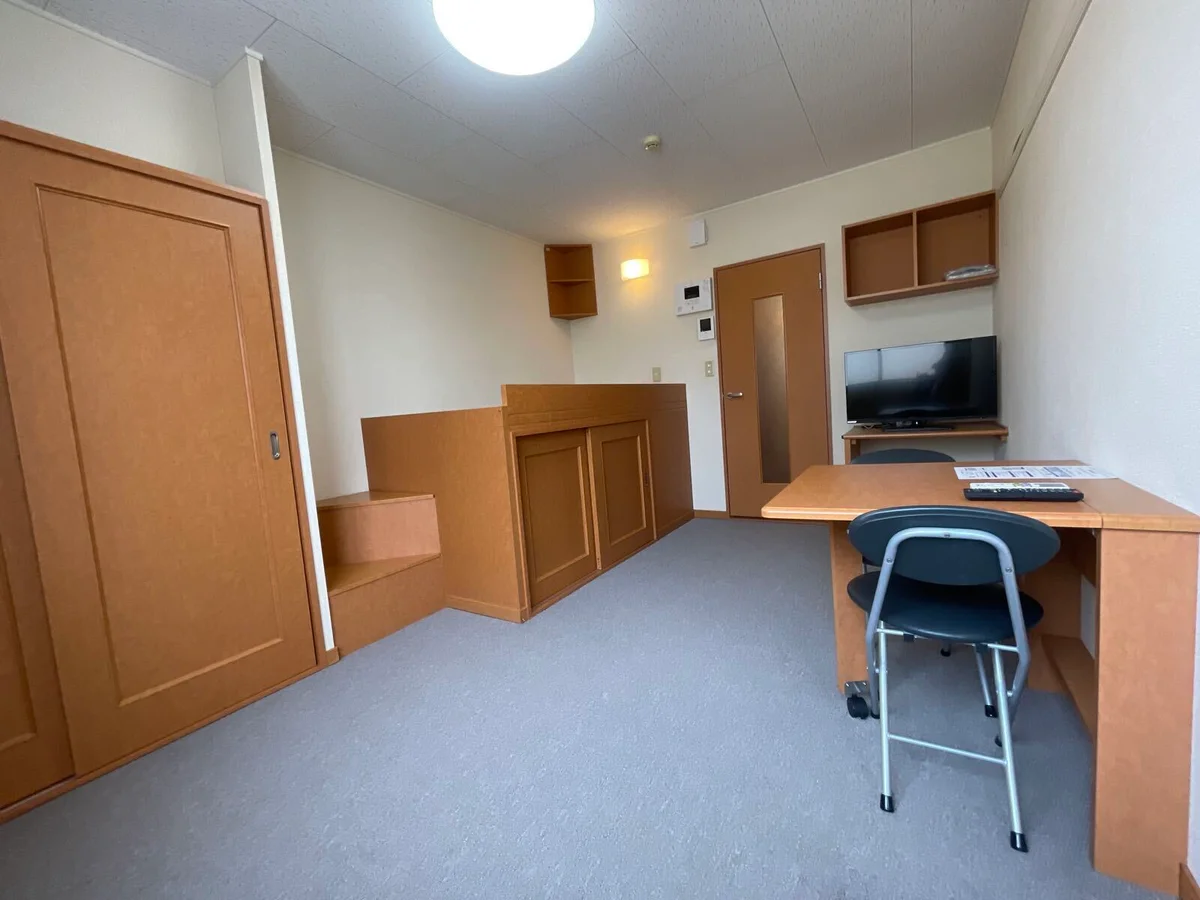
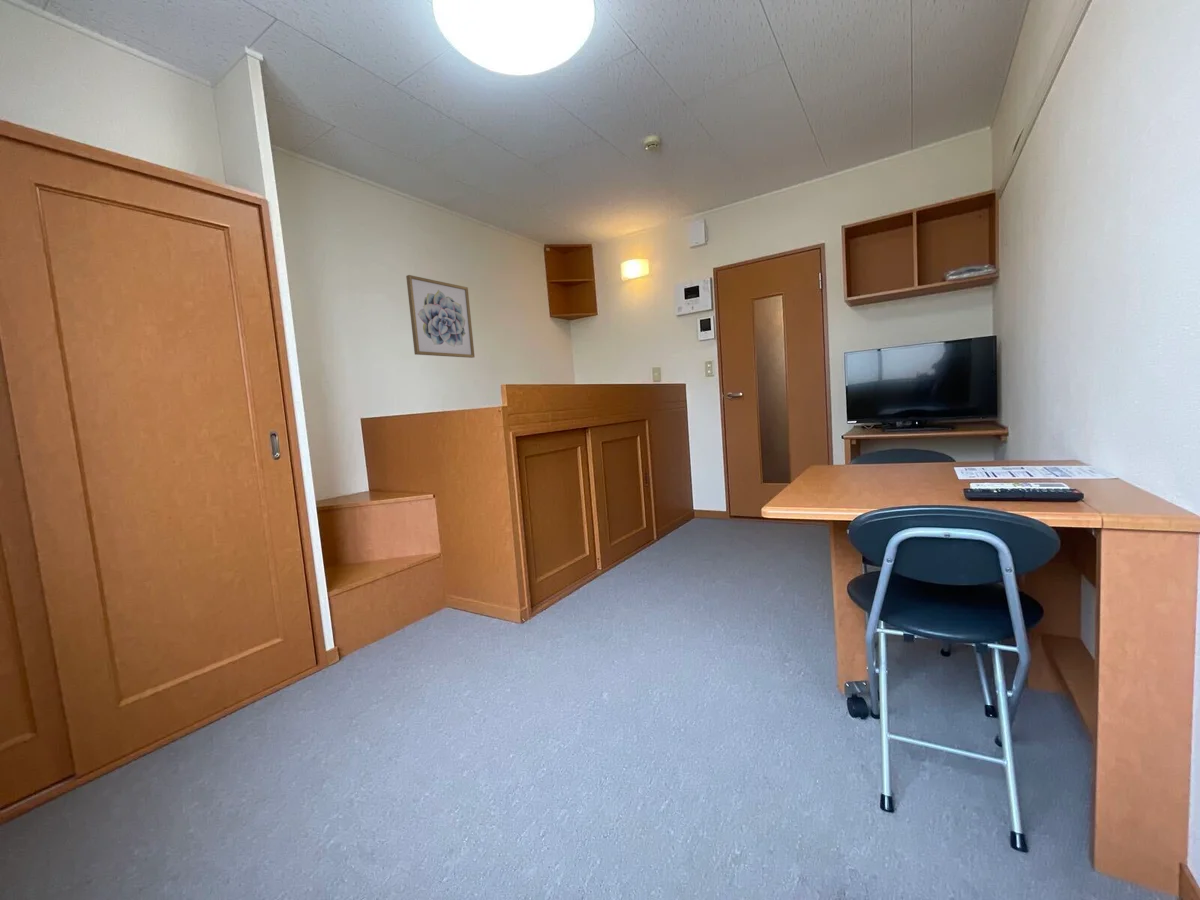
+ wall art (442, 319)
